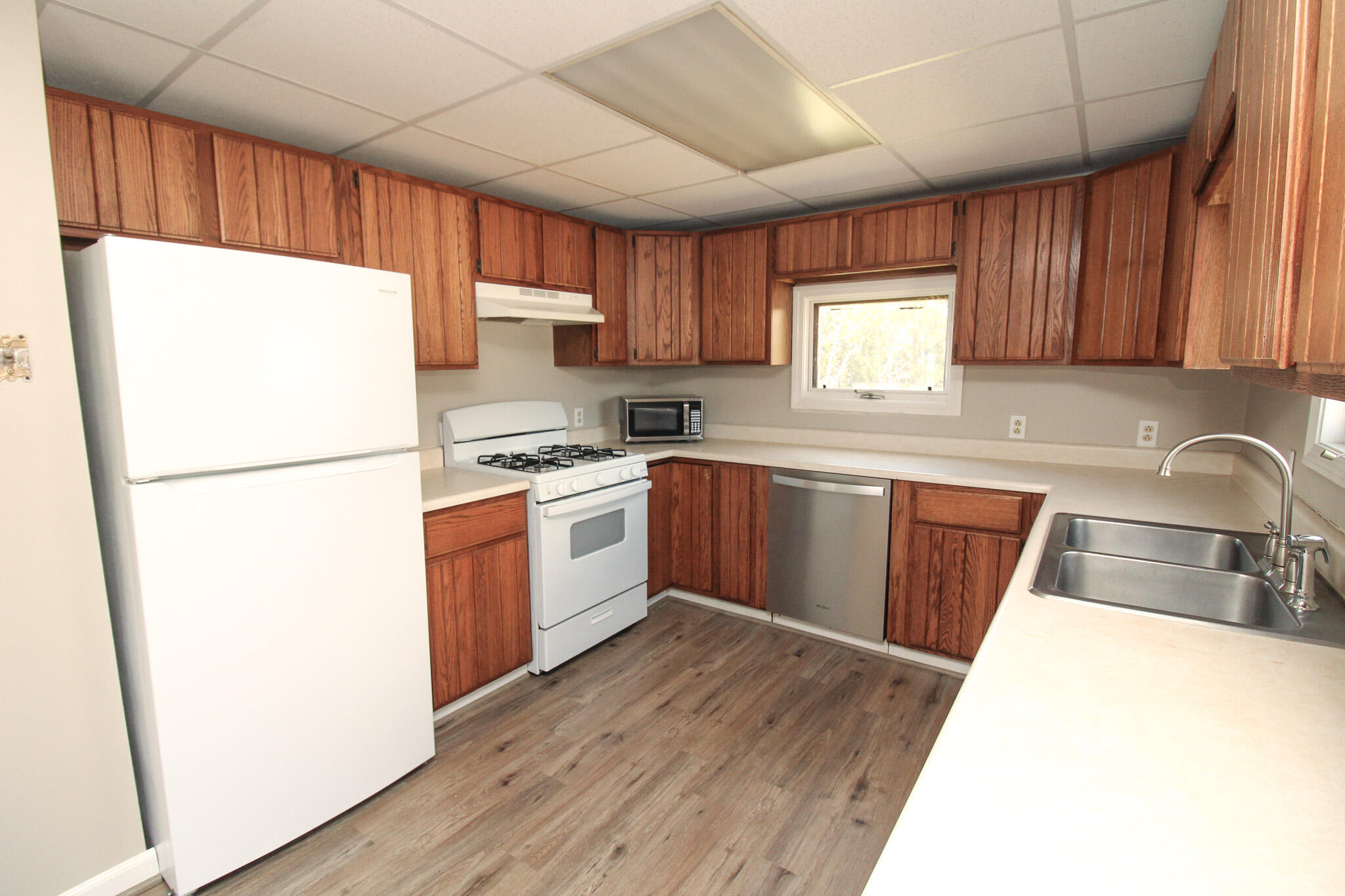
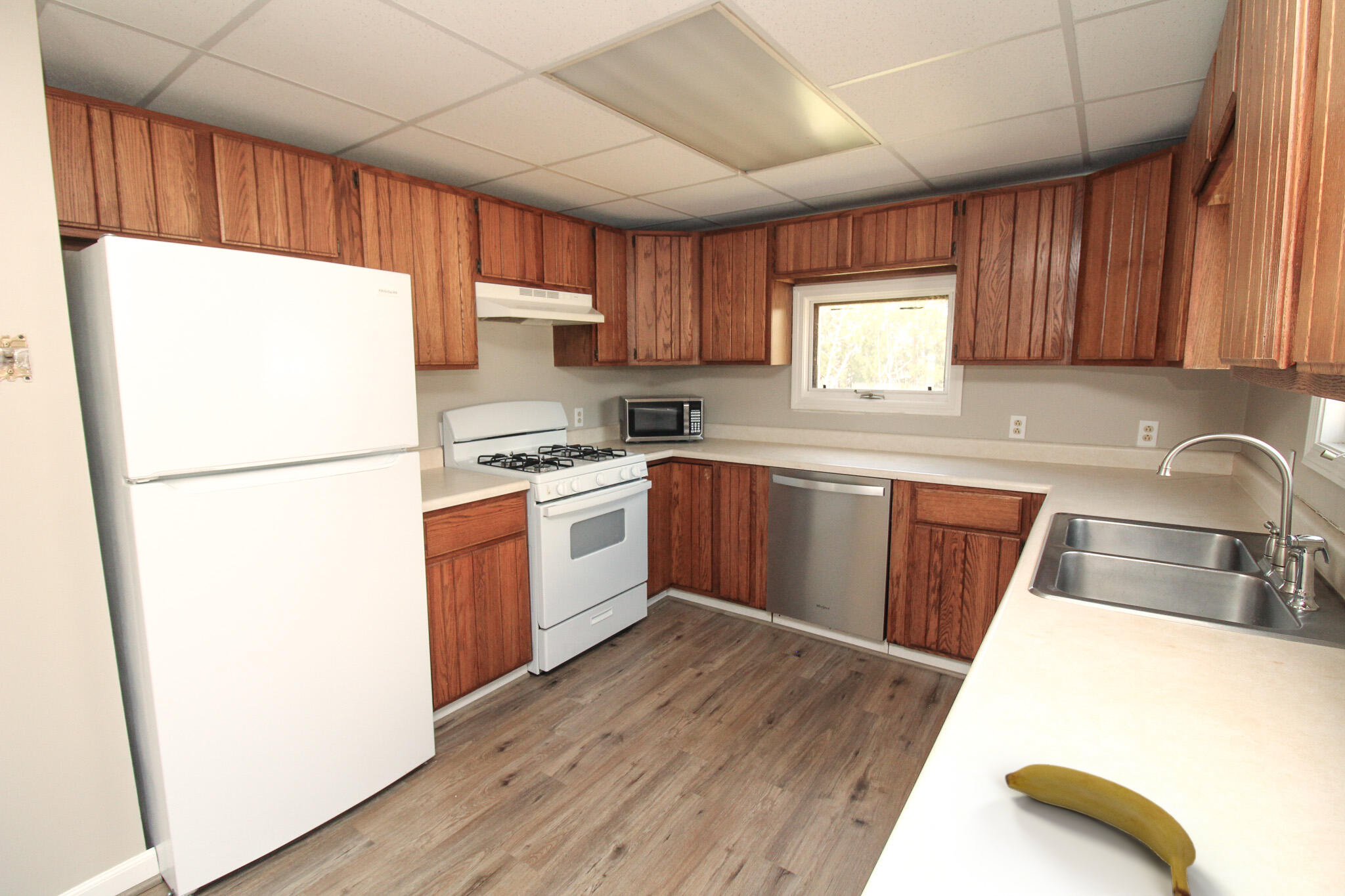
+ banana (1094, 813)
